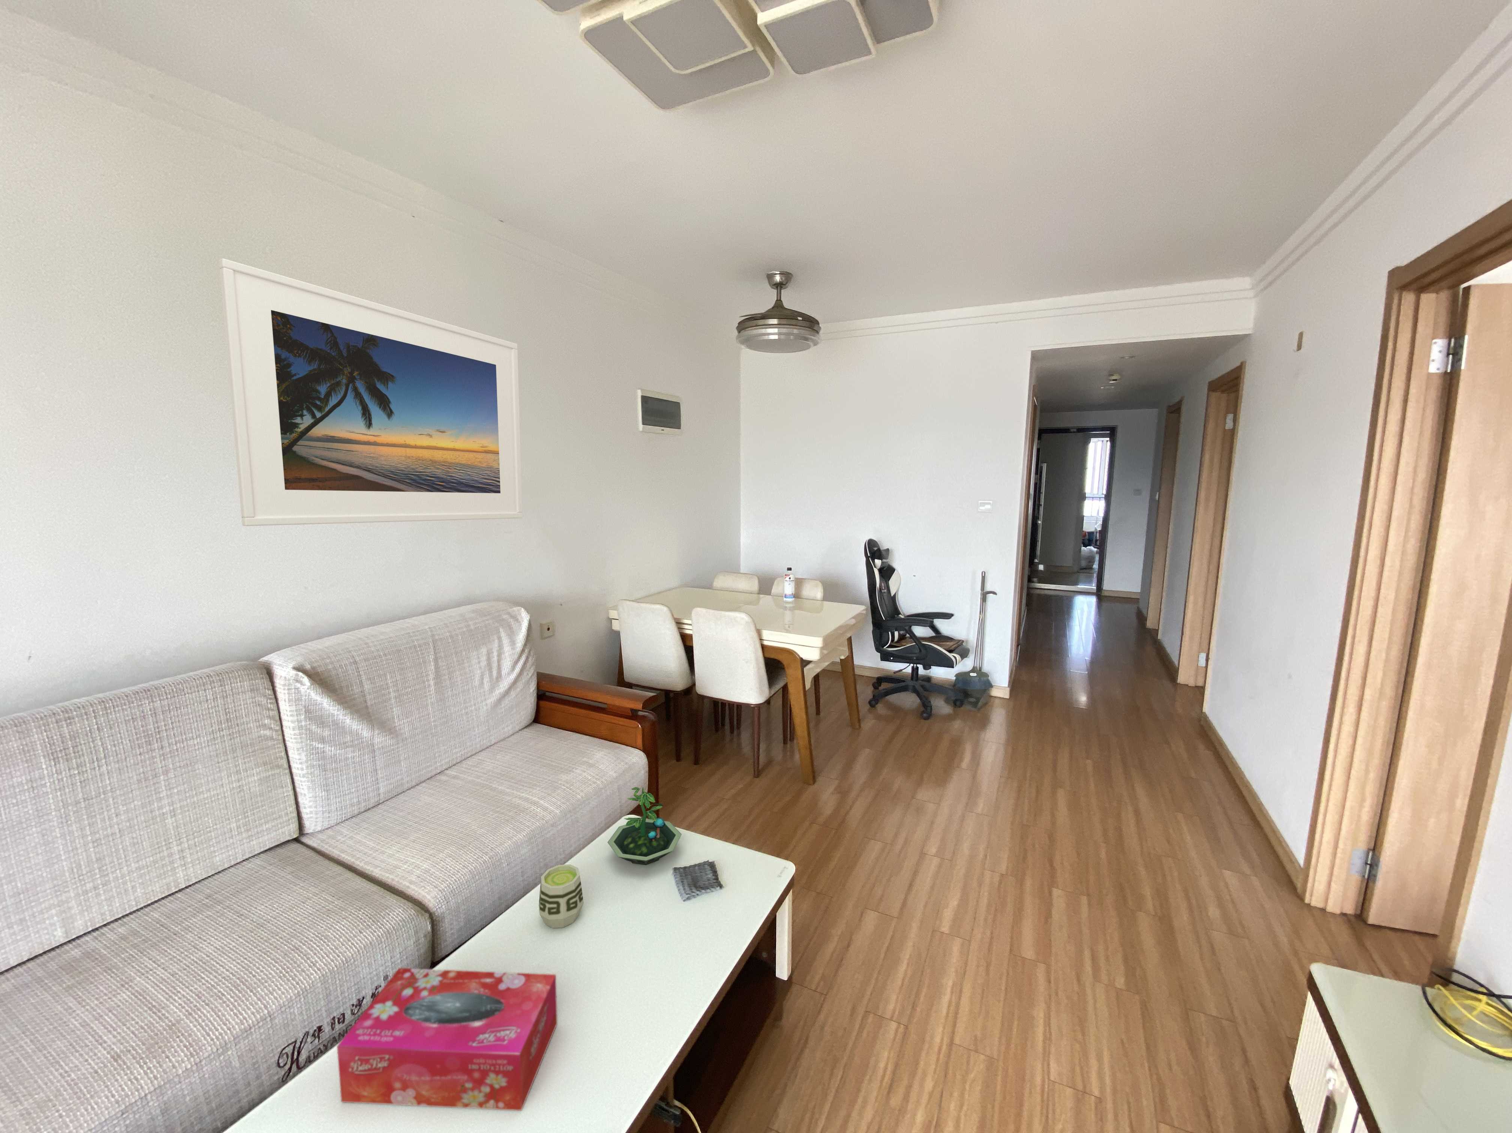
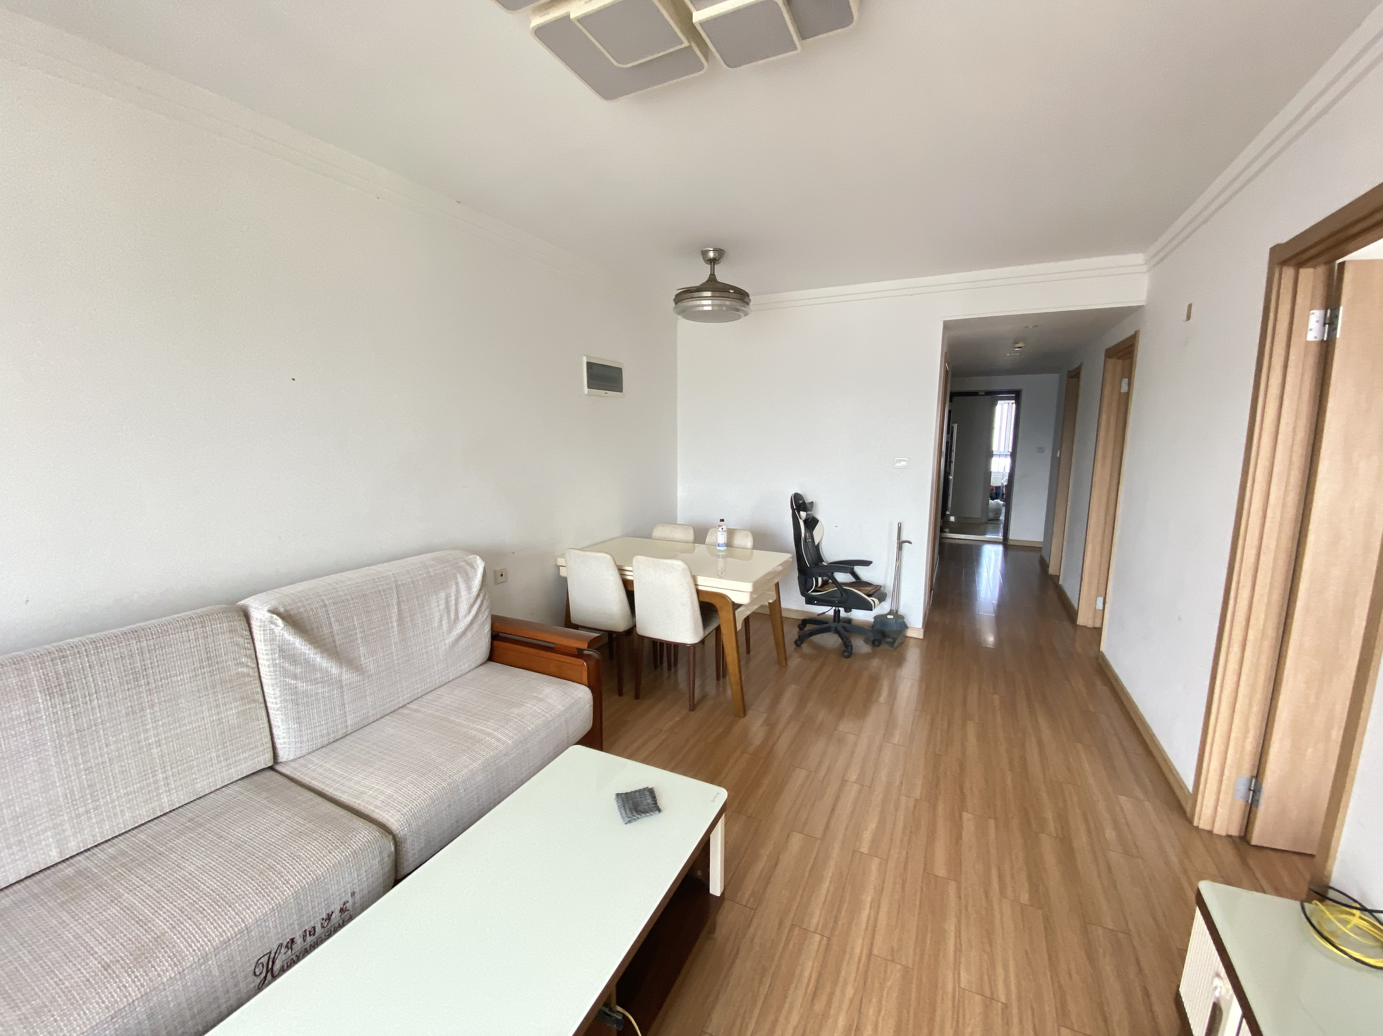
- tissue box (456, 1034)
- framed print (405, 418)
- terrarium (644, 801)
- cup (561, 896)
